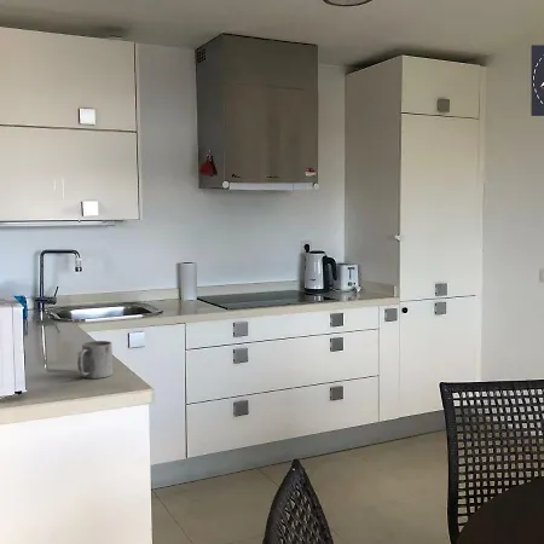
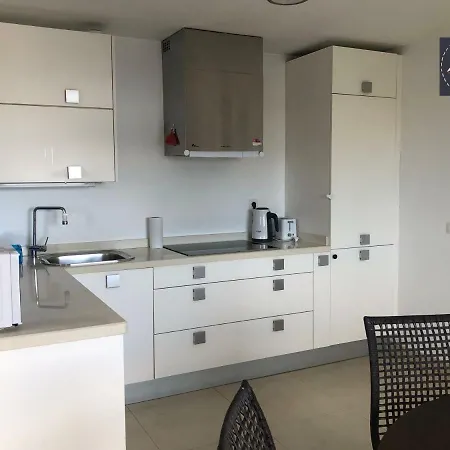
- mug (93, 360)
